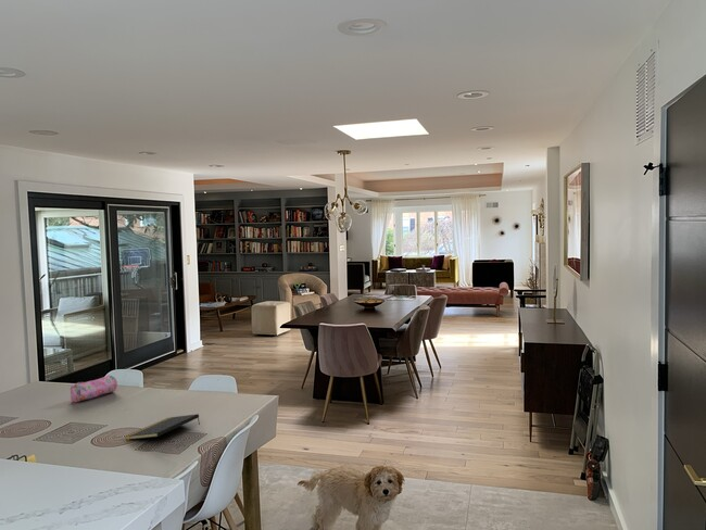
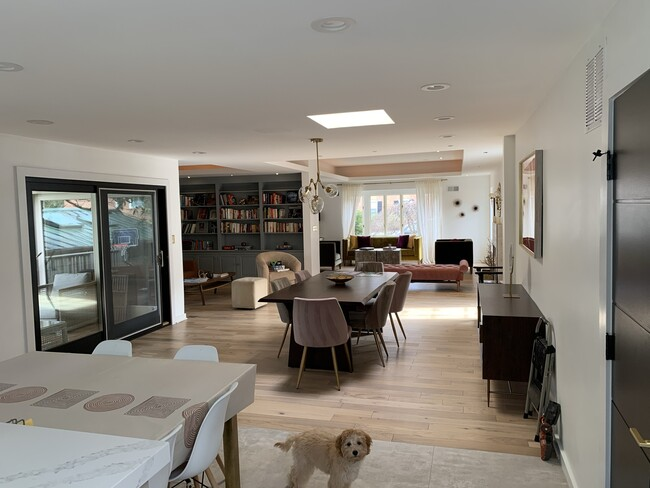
- notepad (163, 426)
- pencil case (93, 388)
